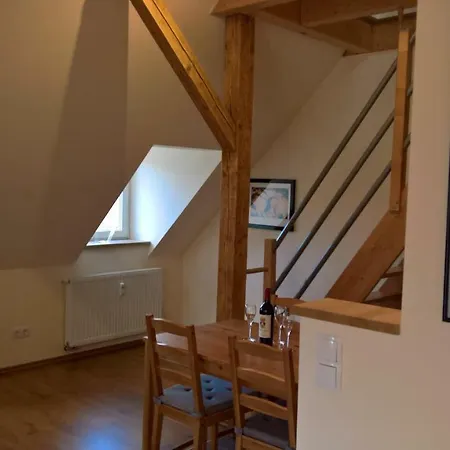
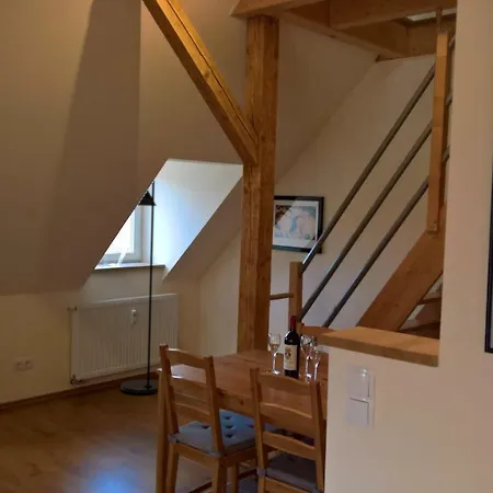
+ floor lamp (149, 285)
